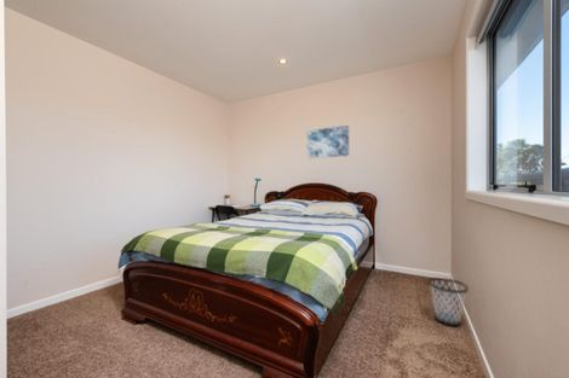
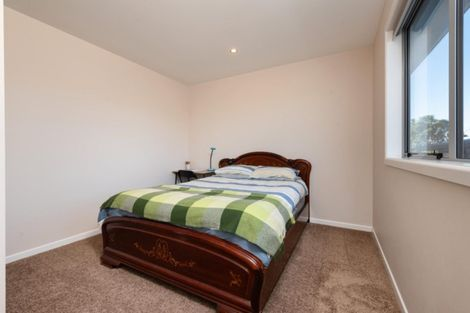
- wastebasket (447, 302)
- wall art (327, 143)
